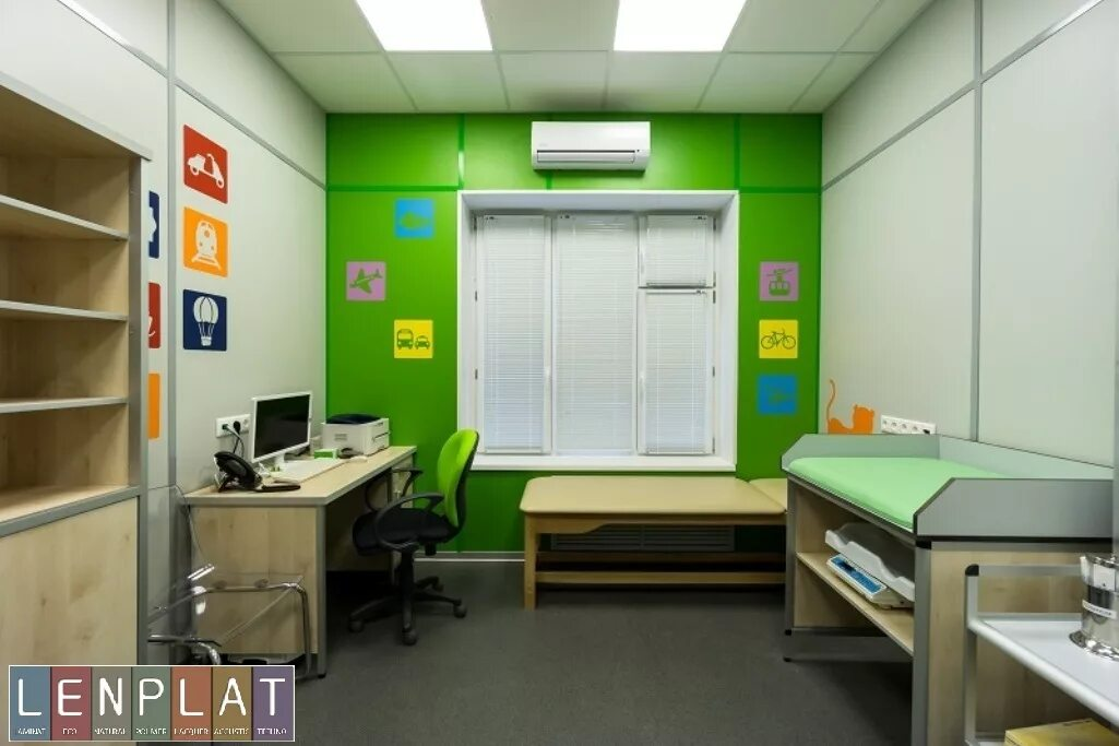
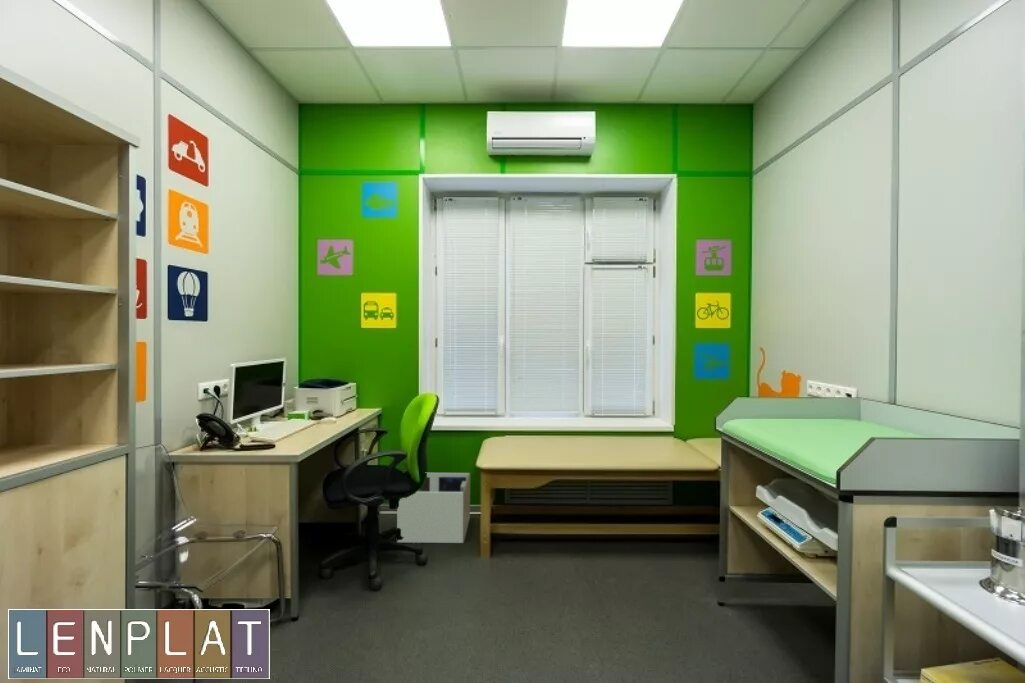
+ architectural model (436, 505)
